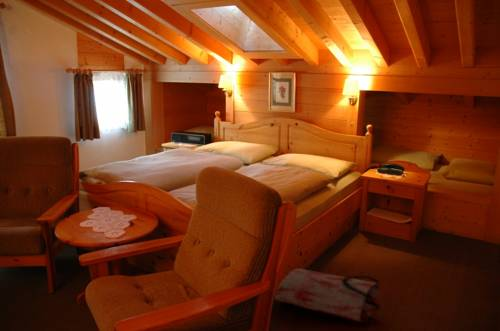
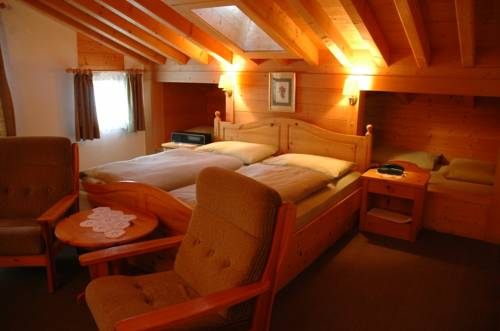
- bag (327, 290)
